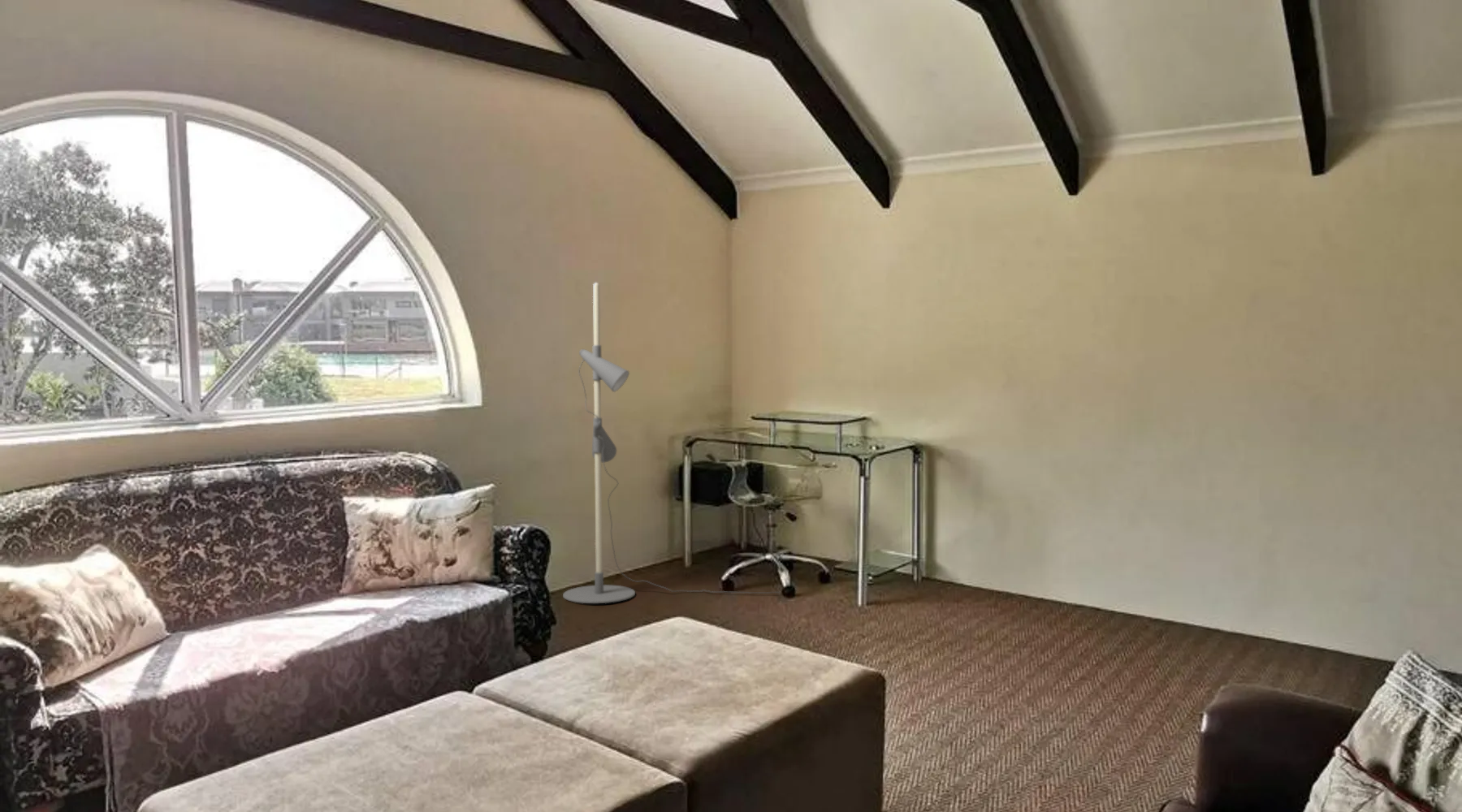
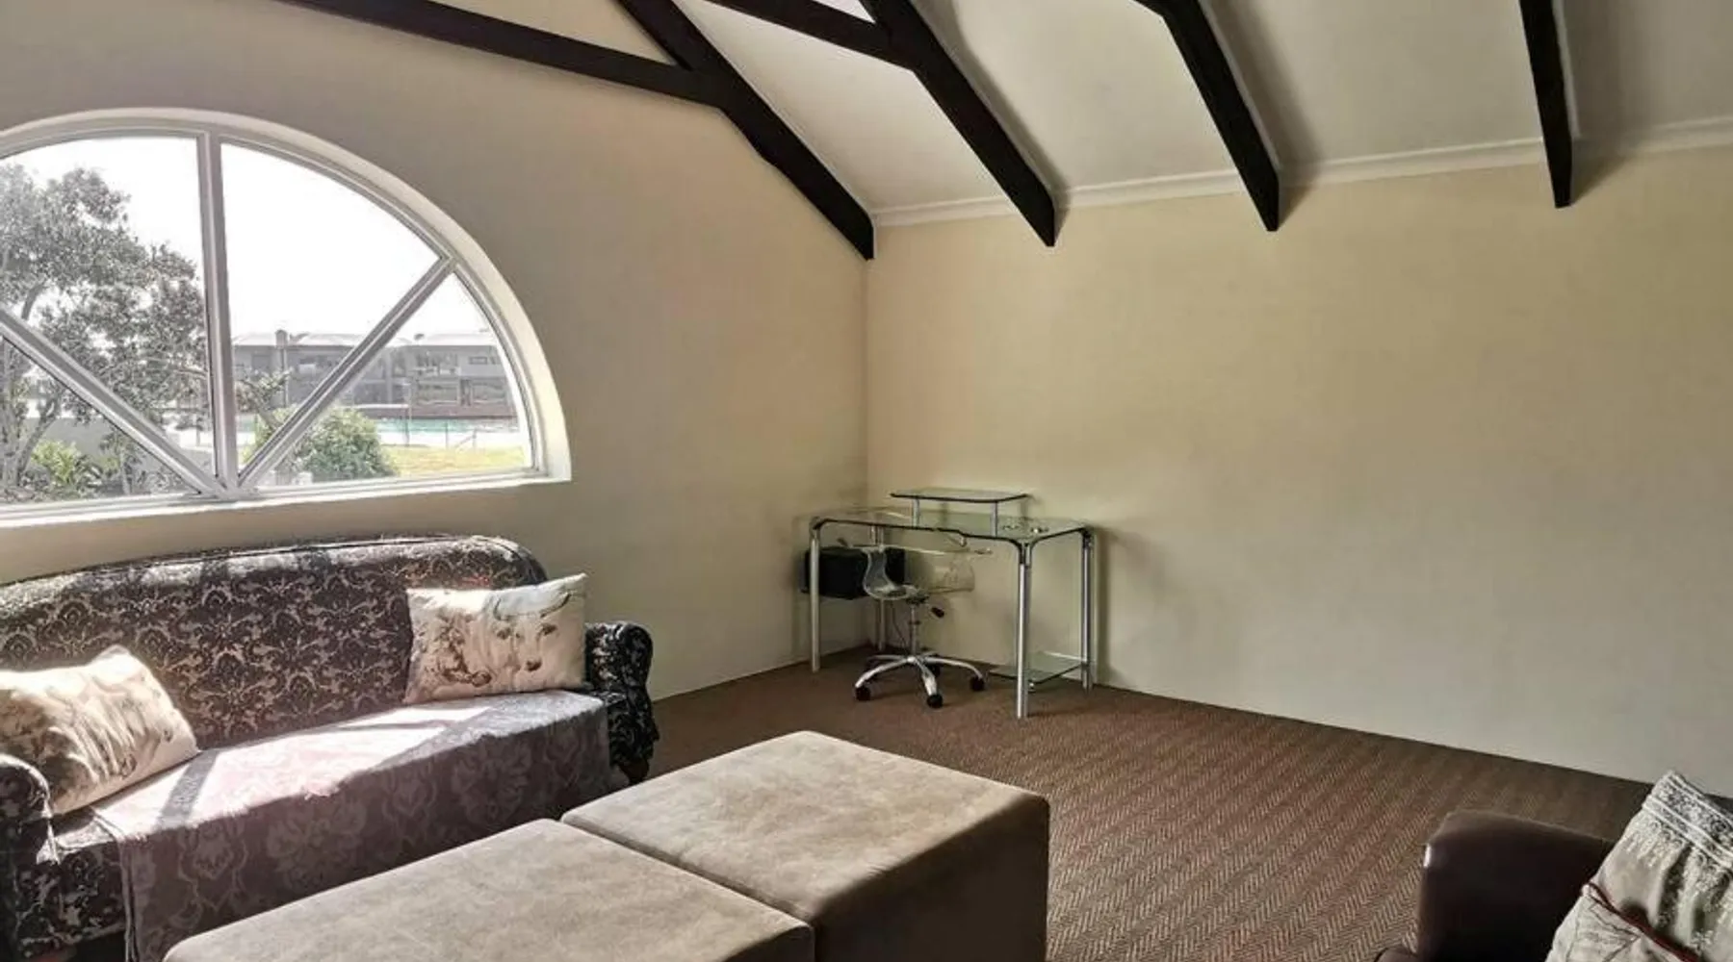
- floor lamp (616, 447)
